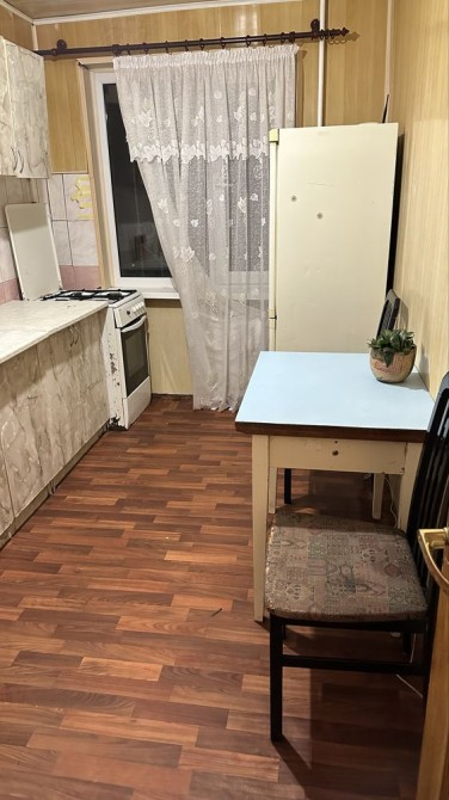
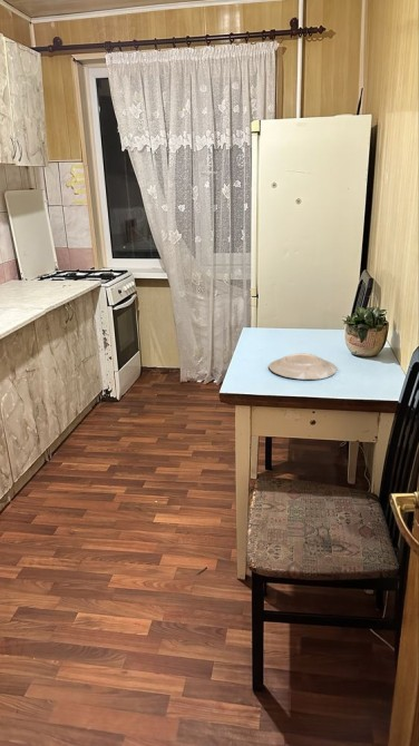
+ plate (302, 363)
